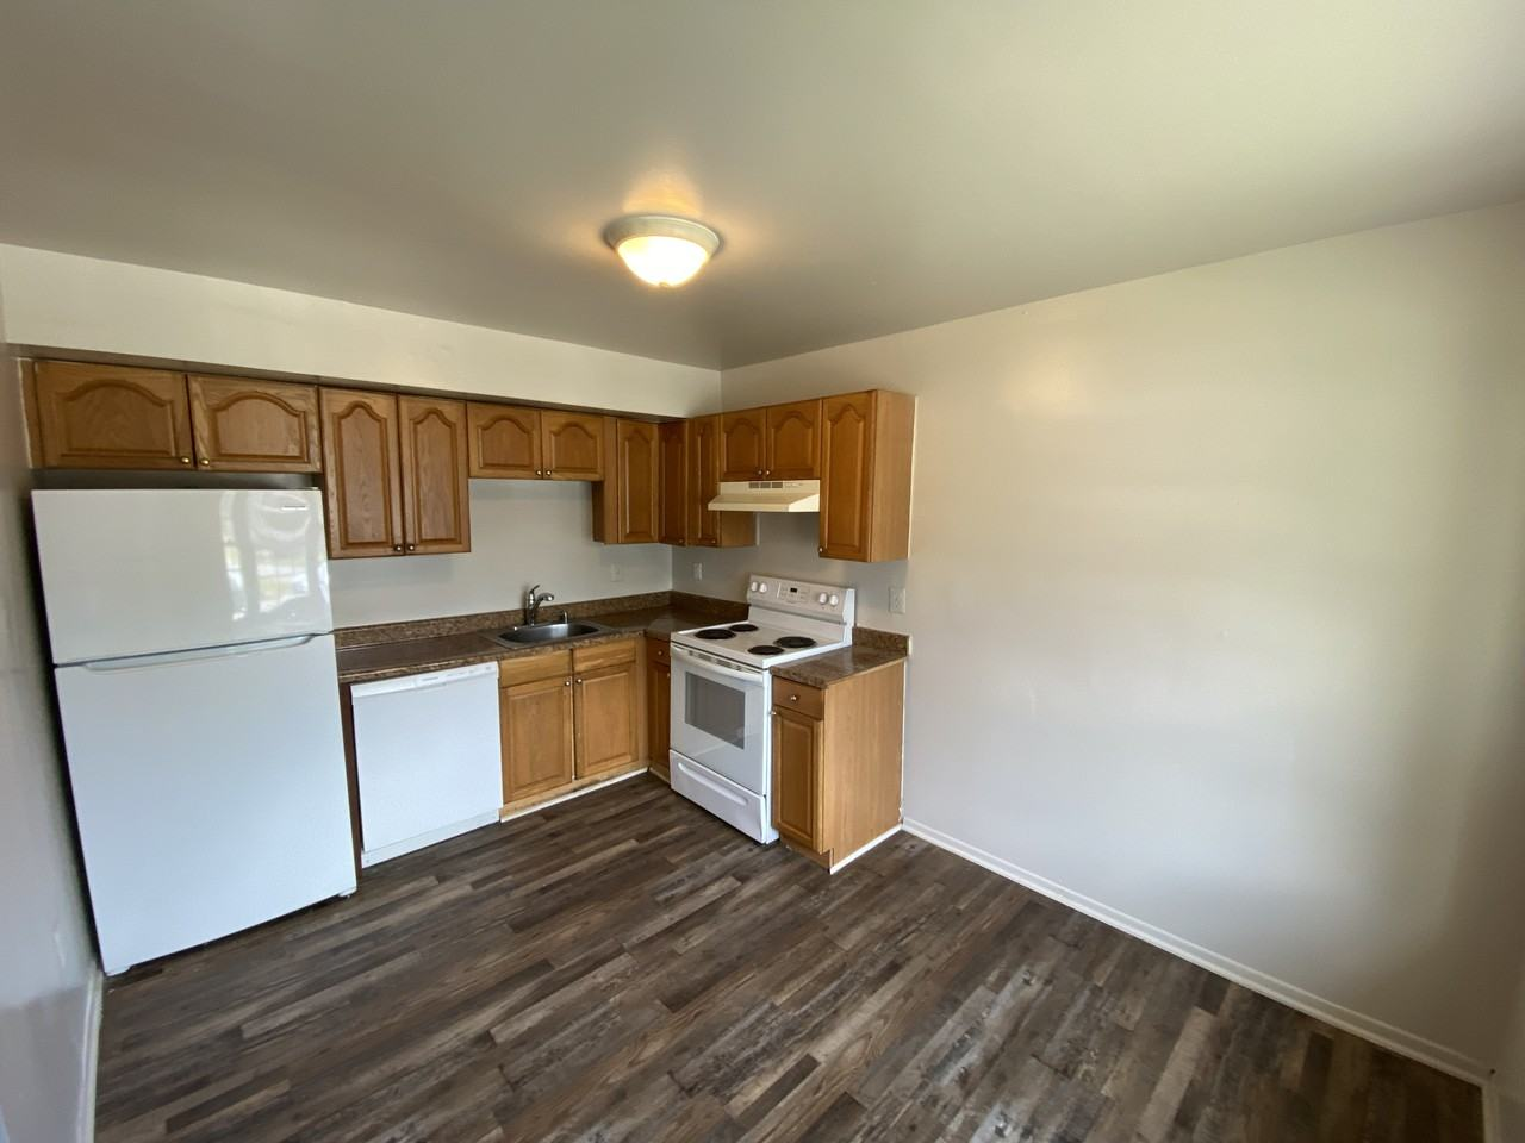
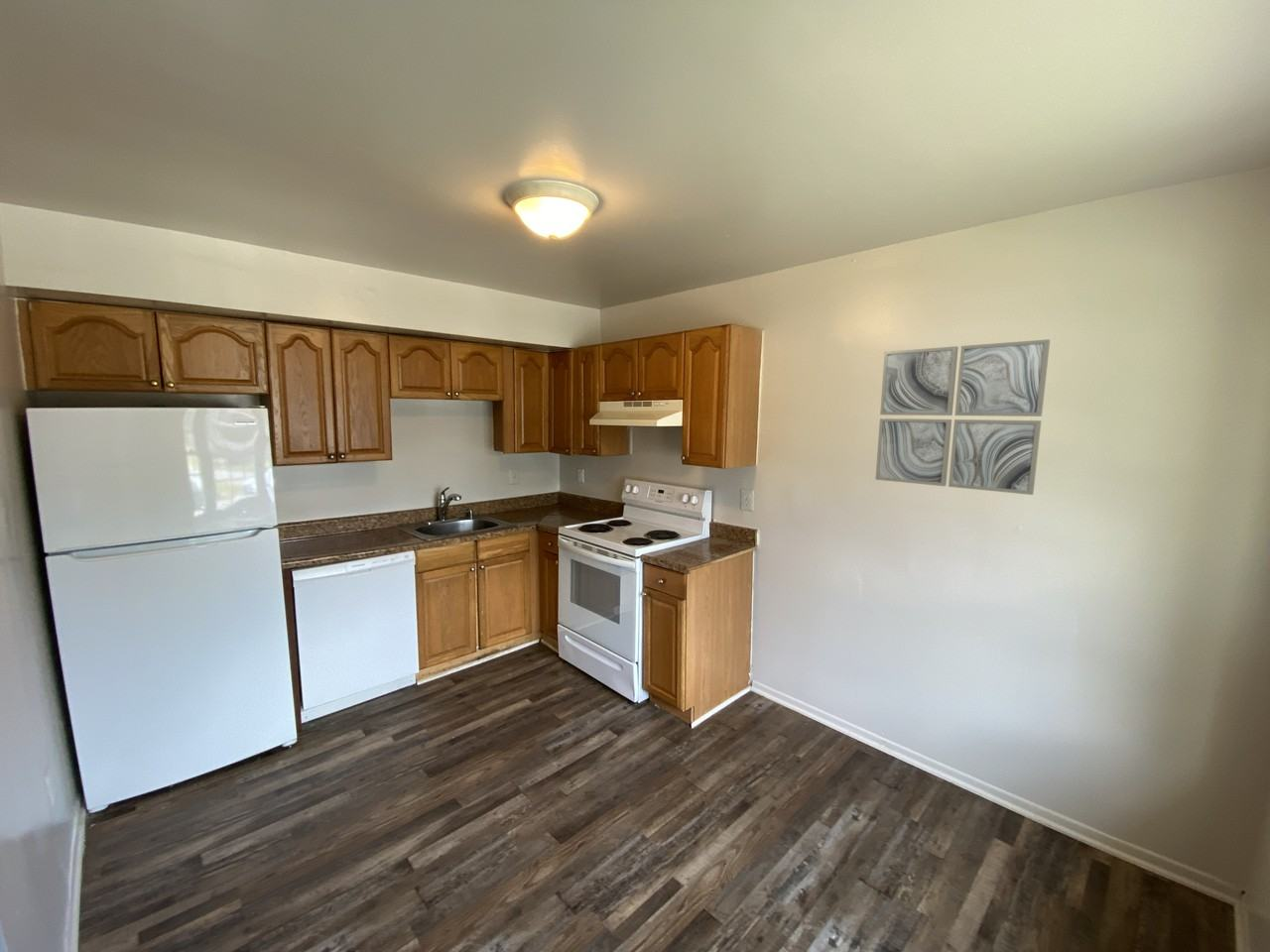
+ wall art (952, 415)
